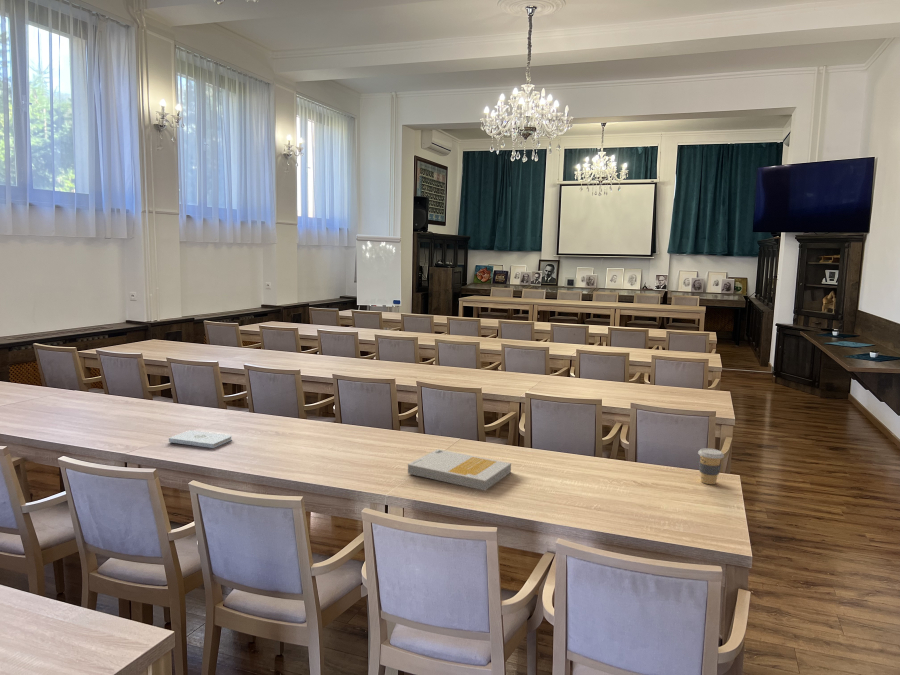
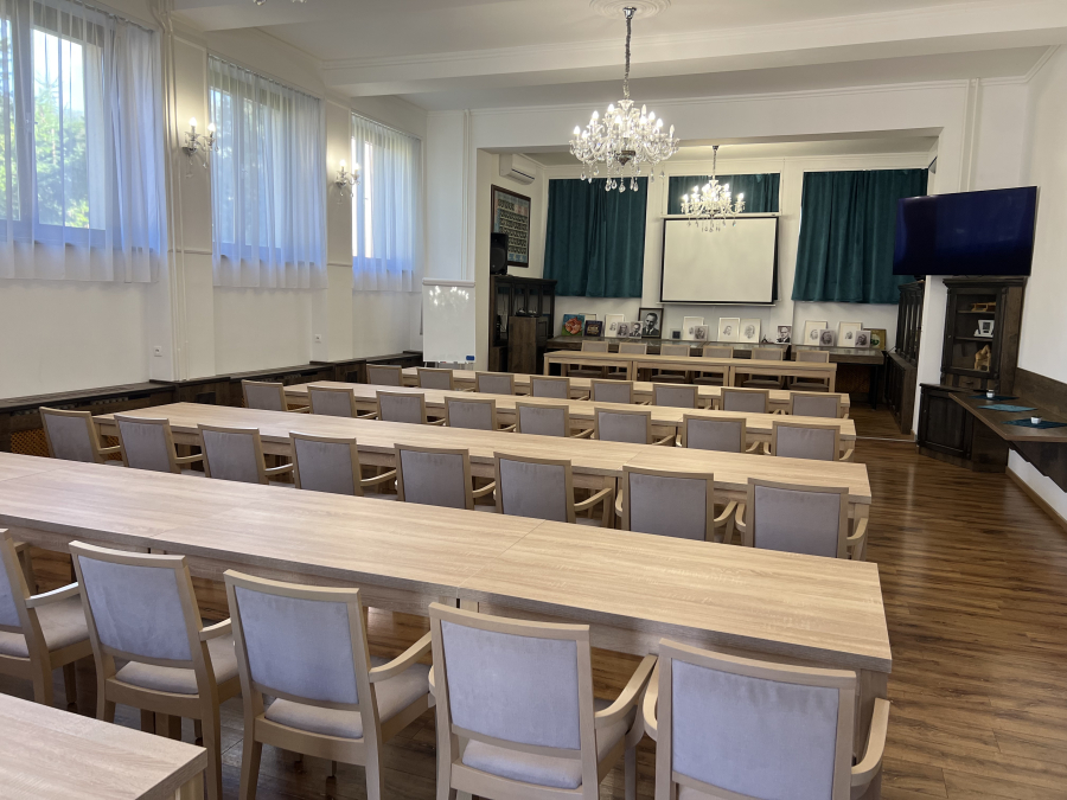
- book (459, 468)
- coffee cup (709, 466)
- notepad (201, 438)
